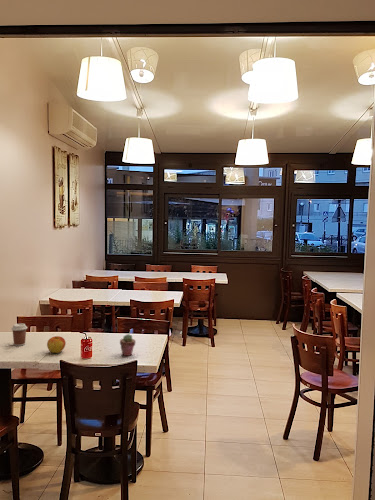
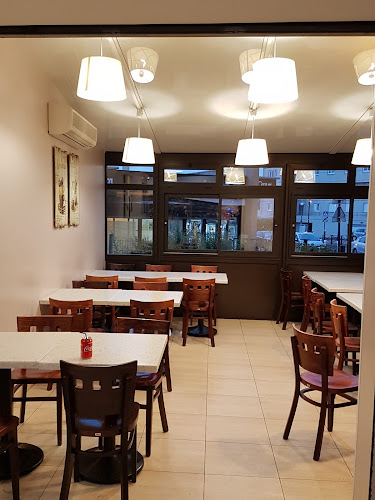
- coffee cup (19, 334)
- apple (56, 343)
- potted succulent (127, 344)
